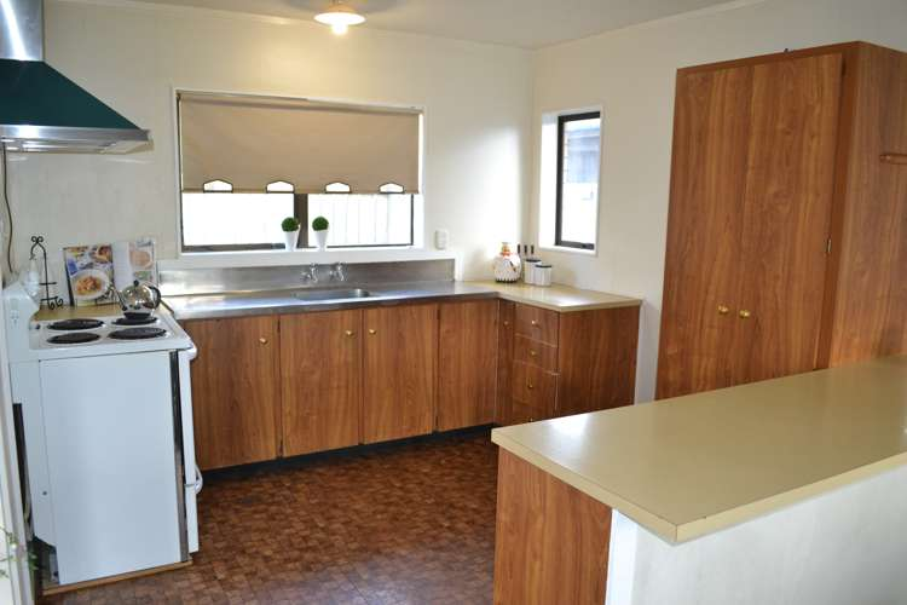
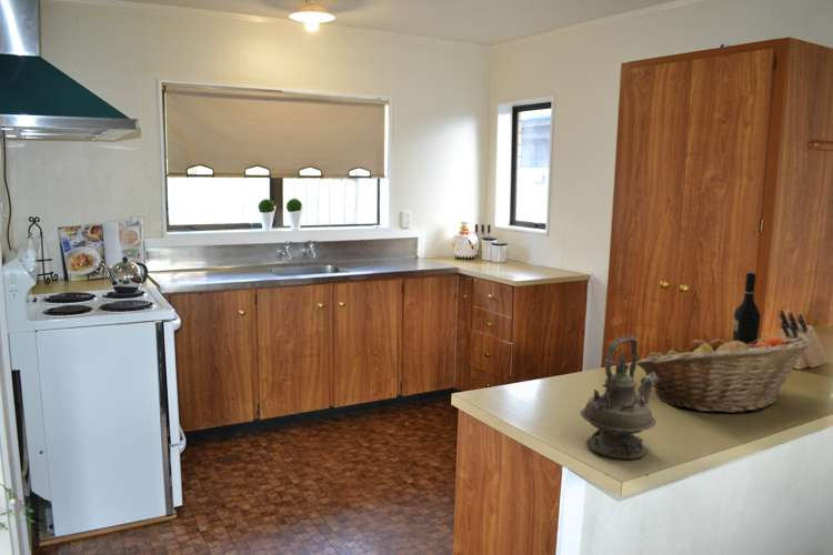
+ knife block (802, 336)
+ wine bottle (746, 314)
+ teapot (630, 387)
+ fruit basket (722, 364)
